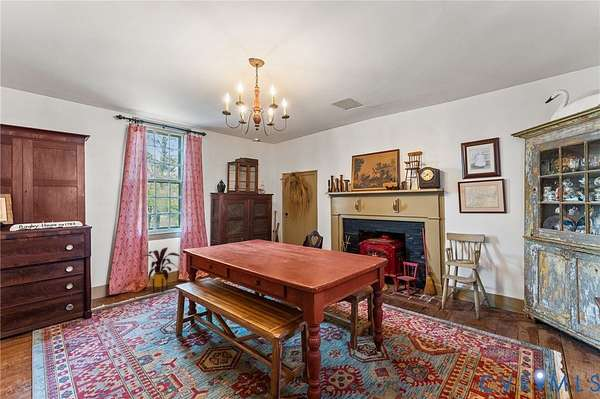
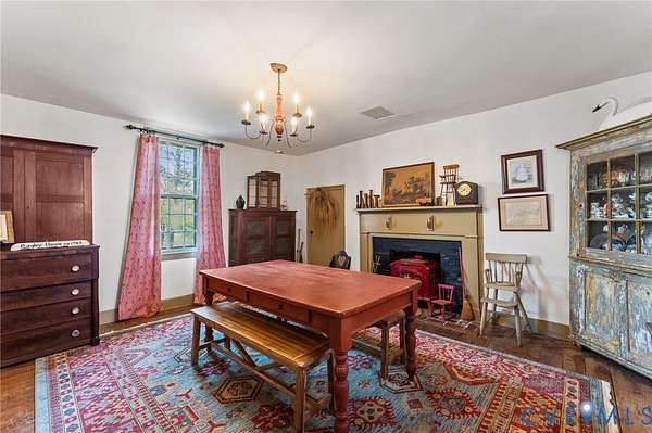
- house plant (158, 269)
